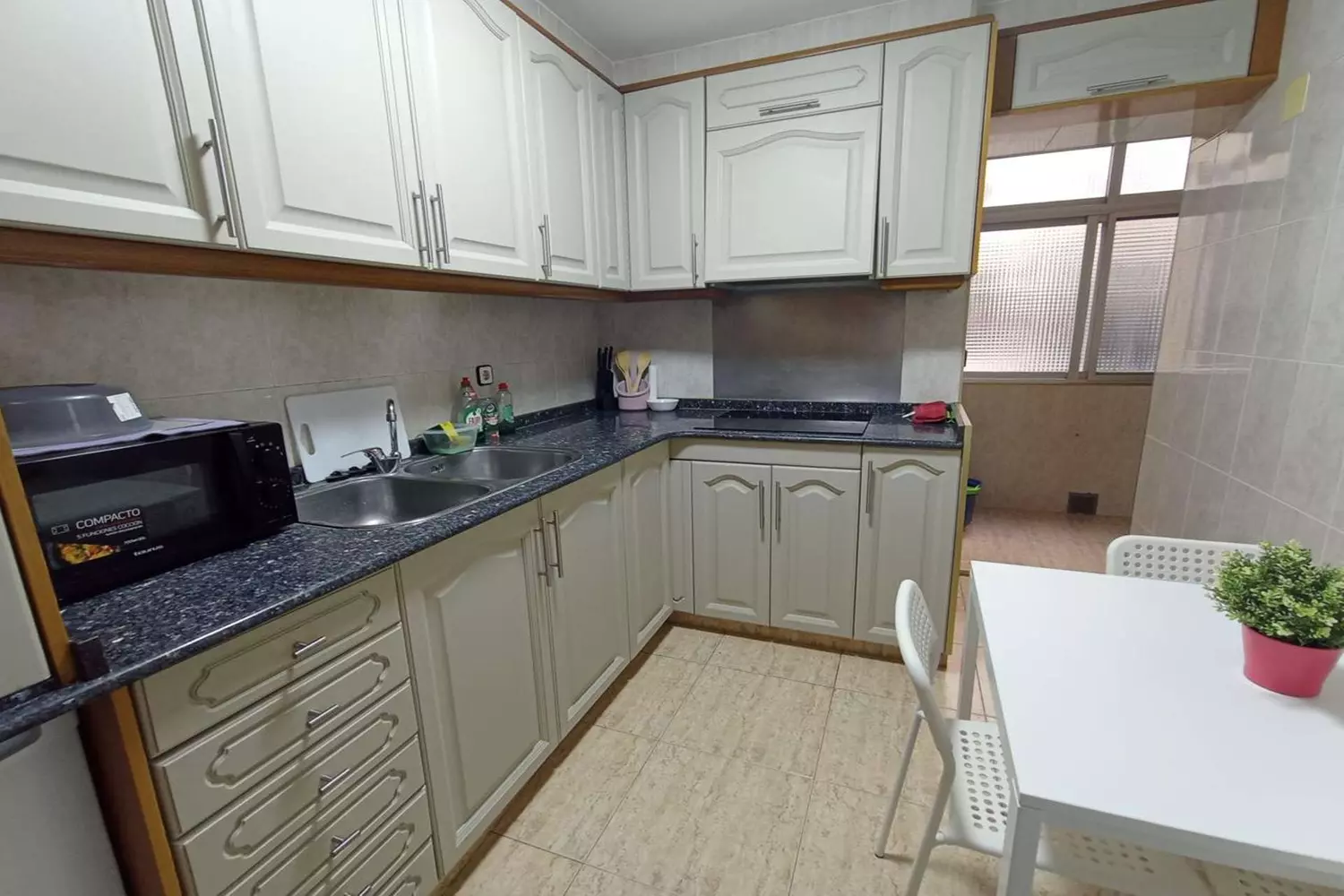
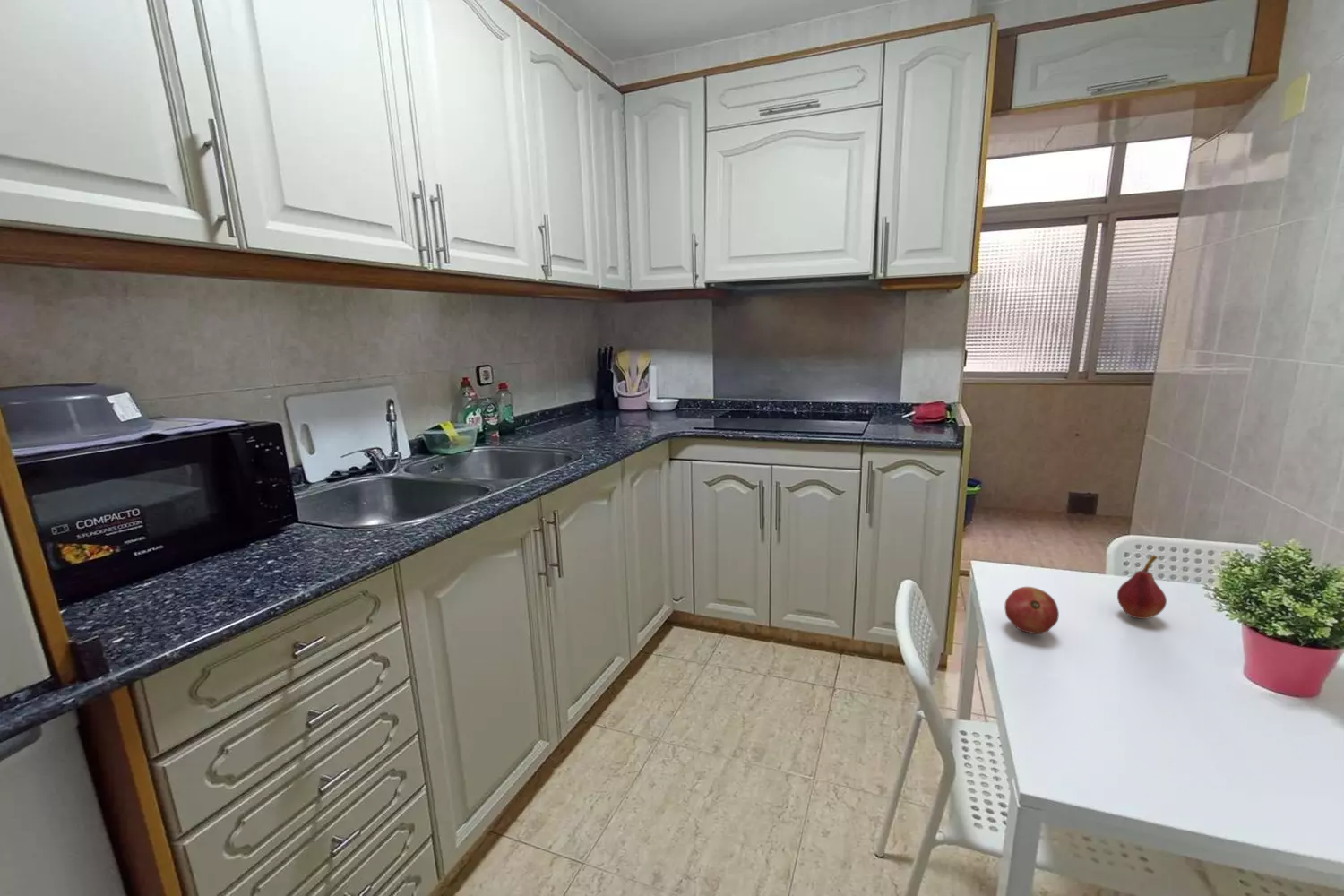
+ fruit (1030, 608)
+ fruit (1142, 586)
